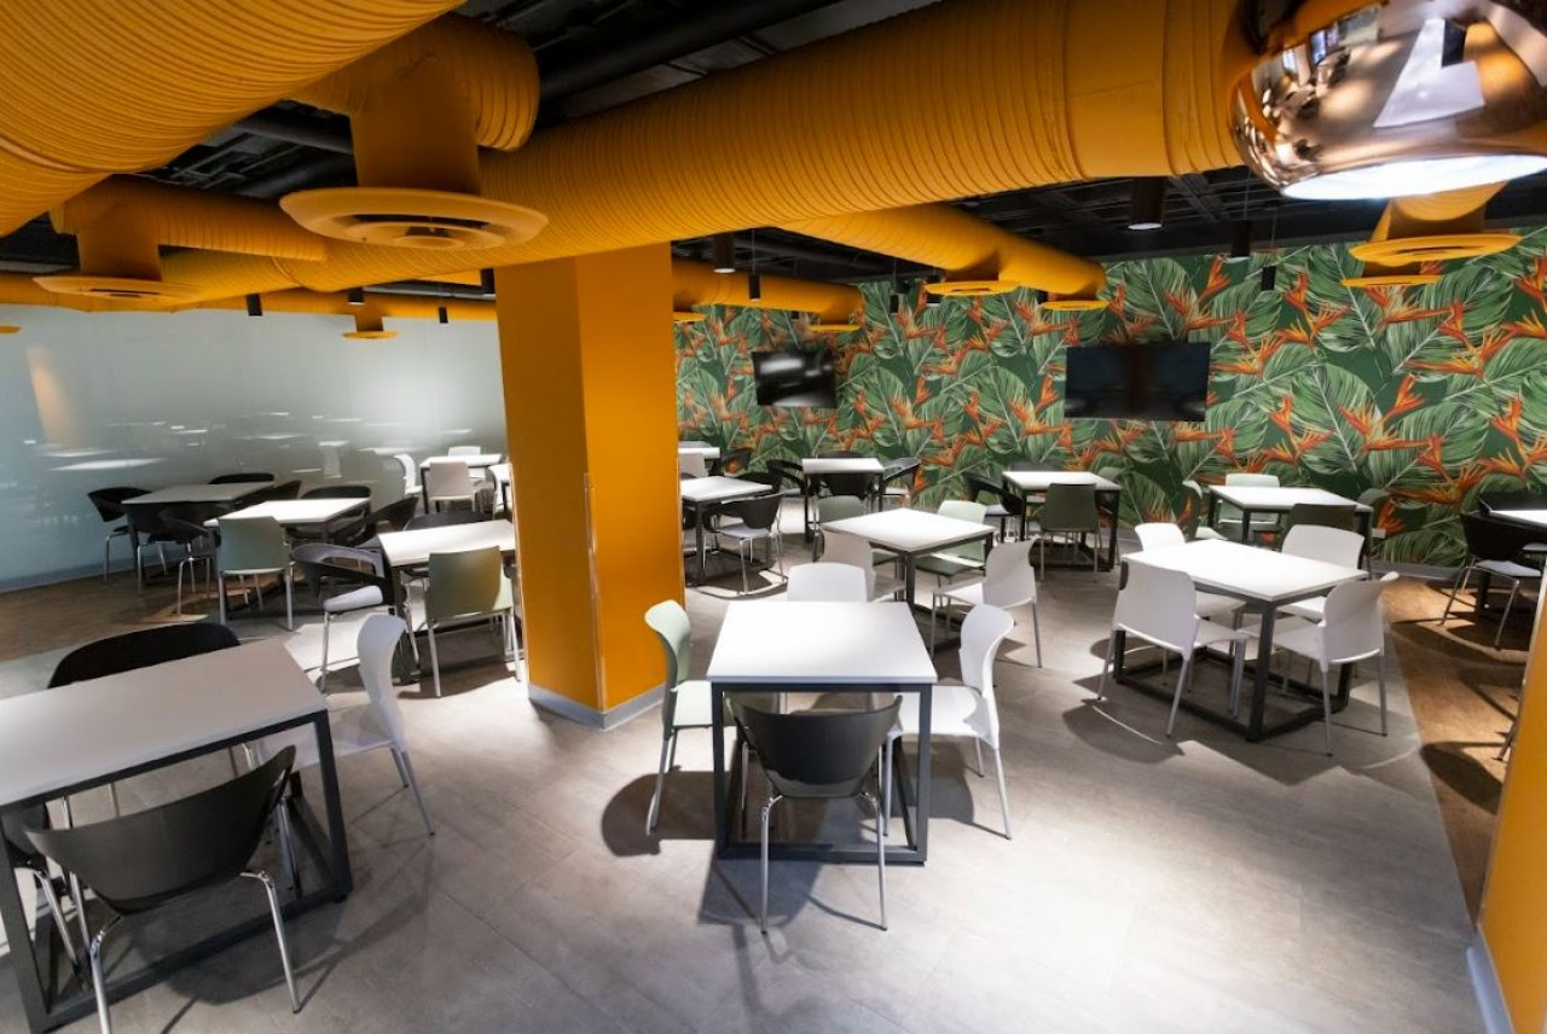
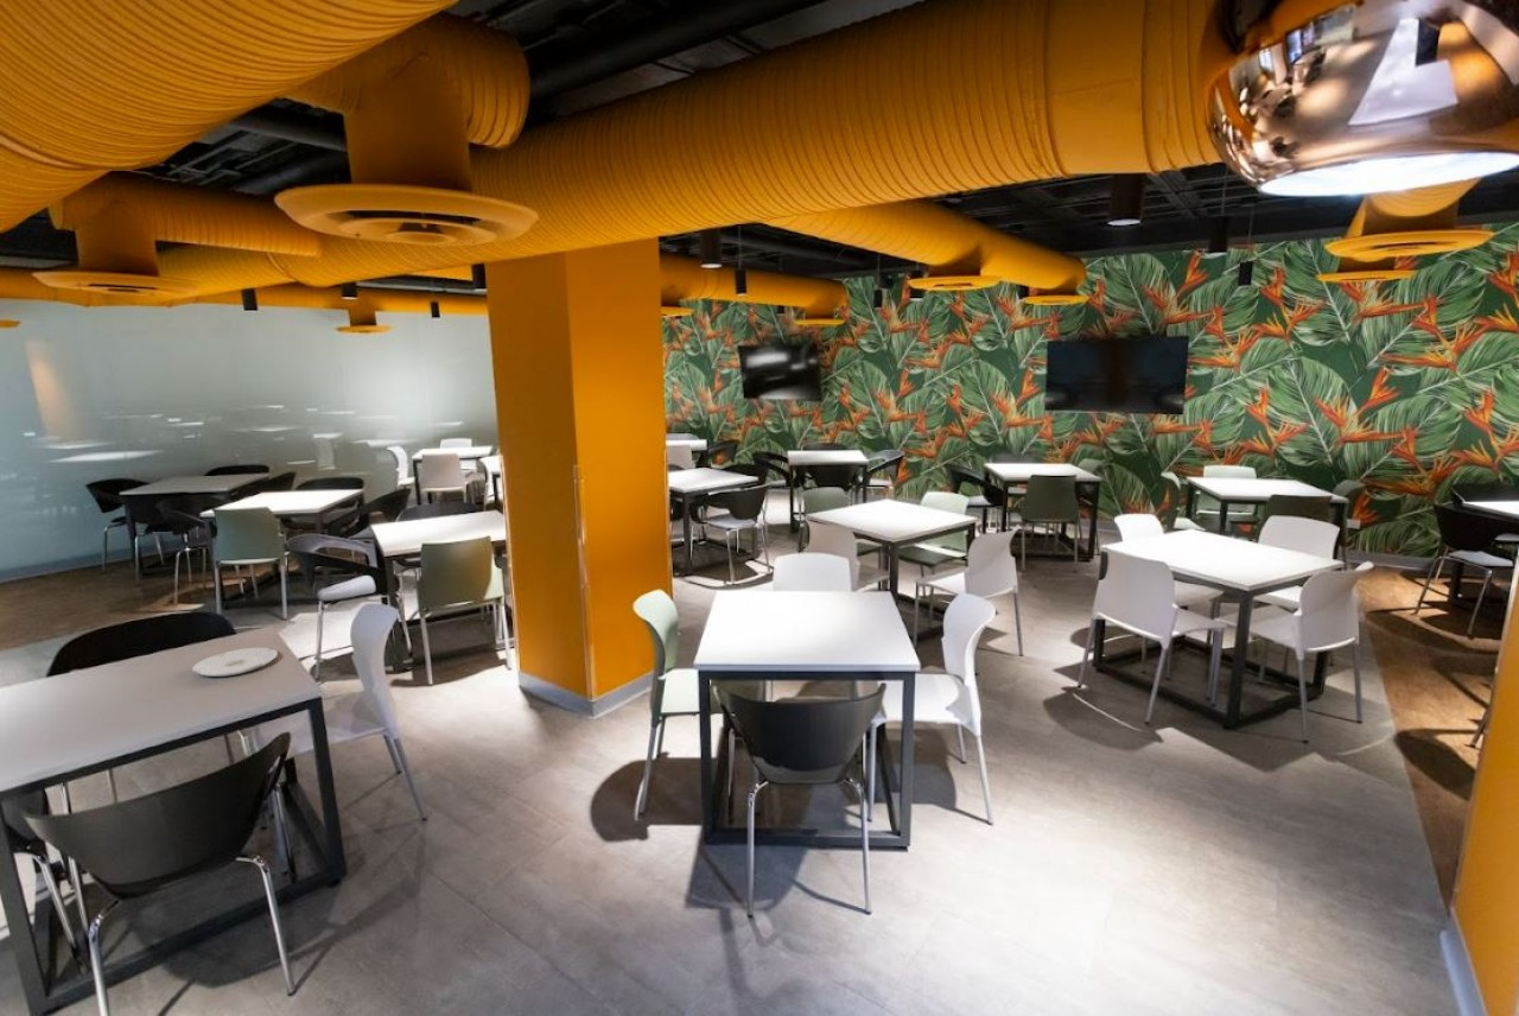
+ plate (236, 662)
